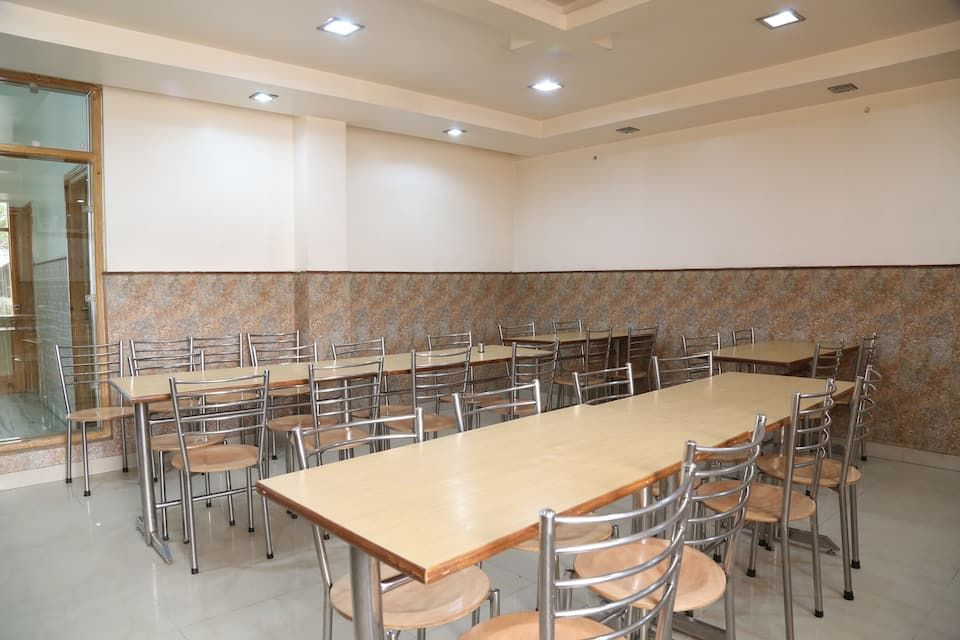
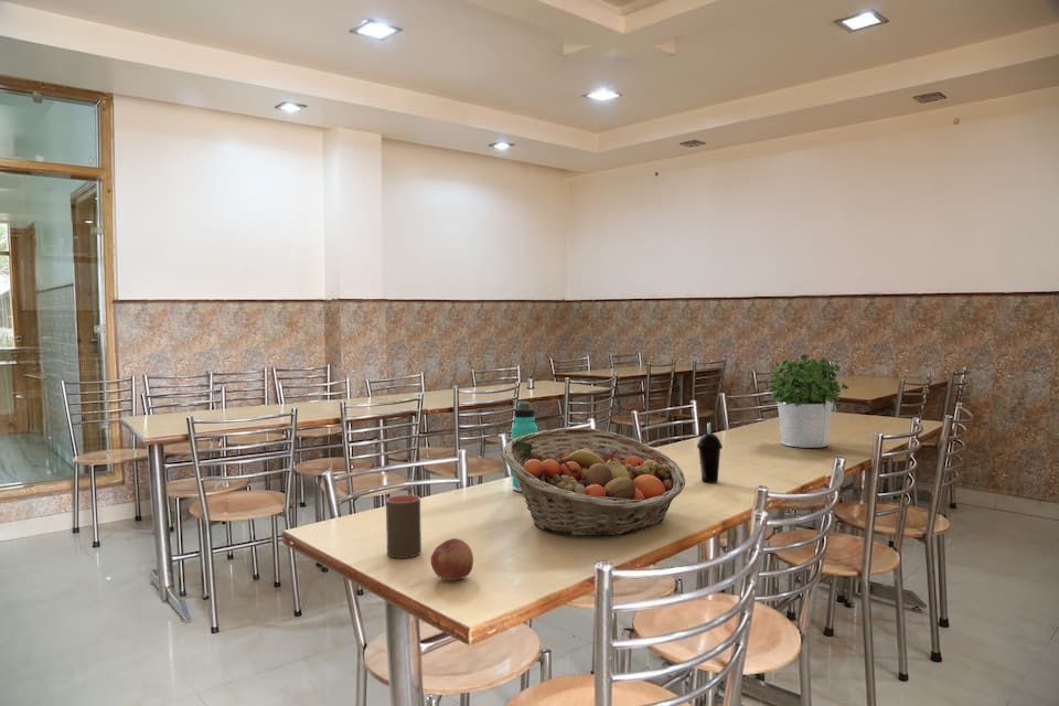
+ fruit basket (595, 478)
+ potted plant (804, 398)
+ cup (709, 451)
+ cup (403, 525)
+ thermos bottle (524, 435)
+ apple (452, 558)
